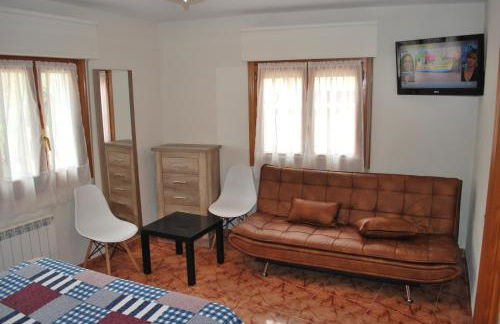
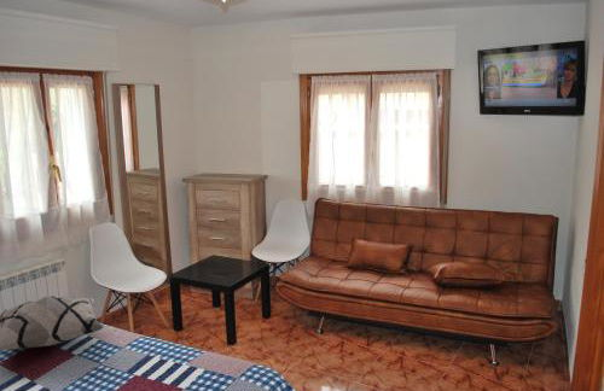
+ decorative pillow (47, 321)
